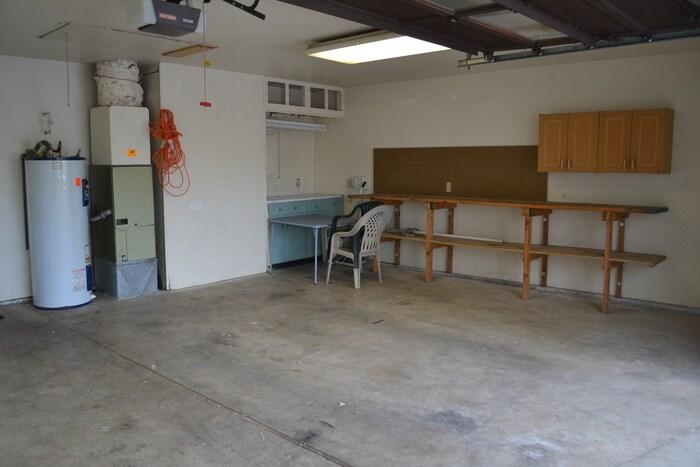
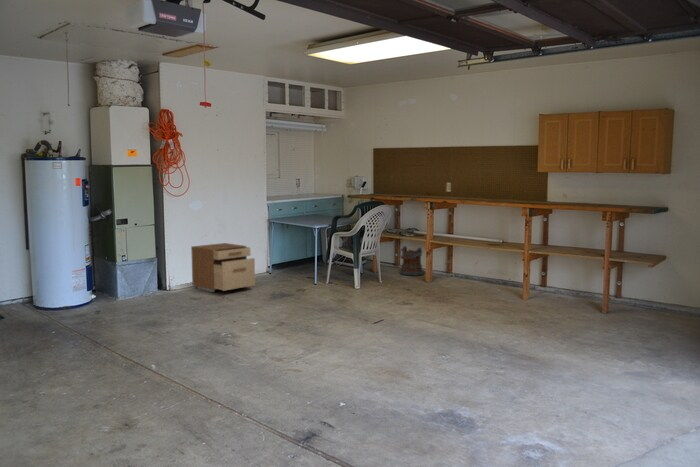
+ filing cabinet (224, 267)
+ bucket (411, 260)
